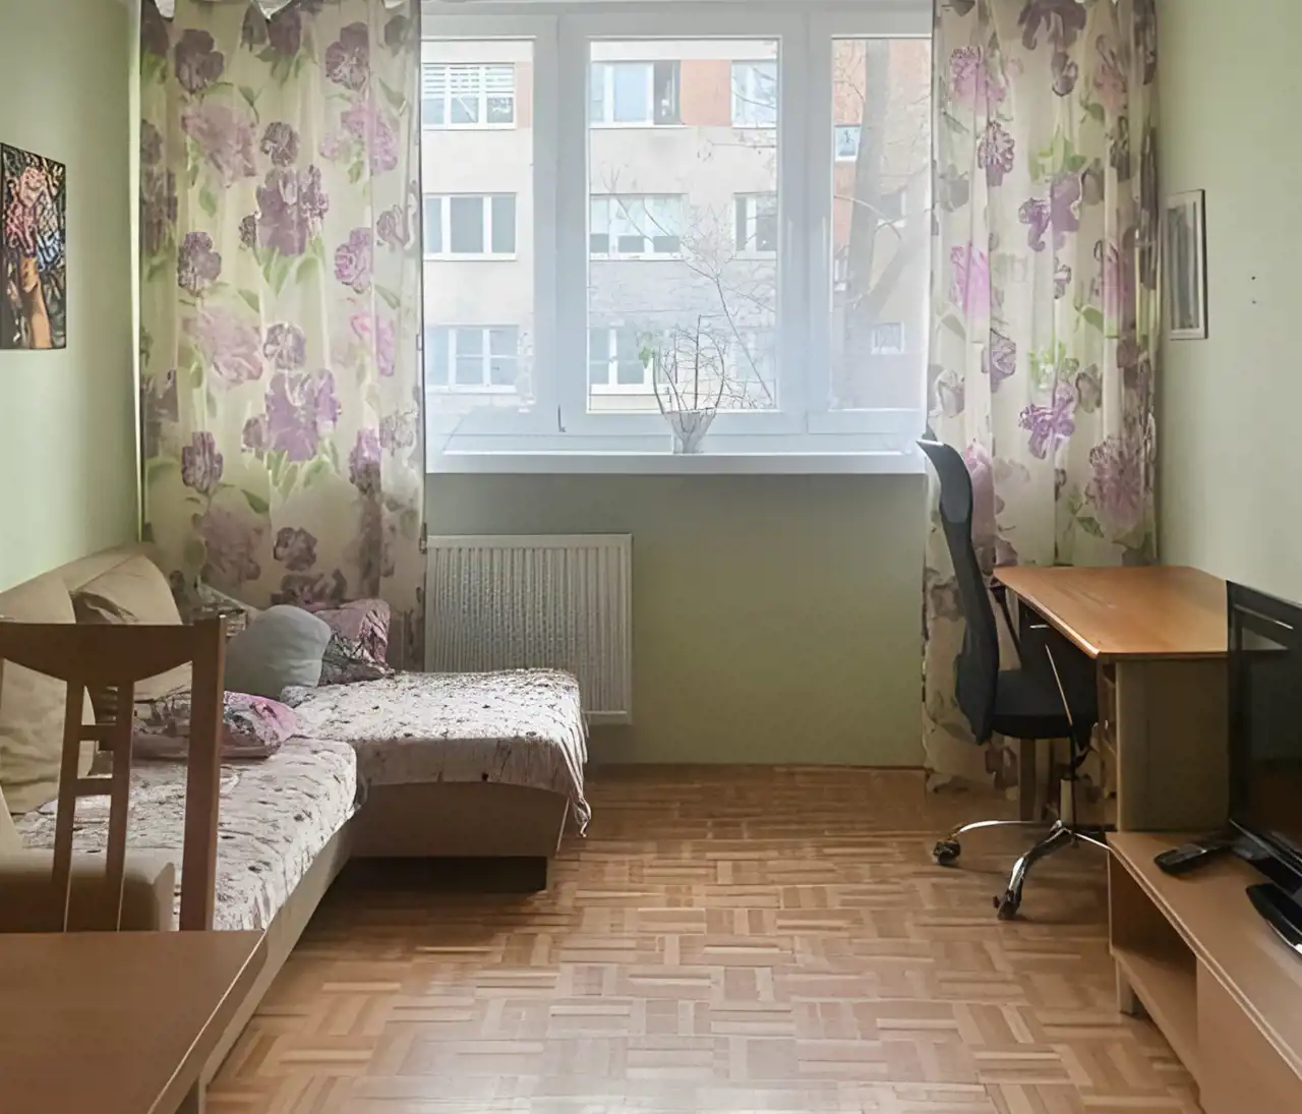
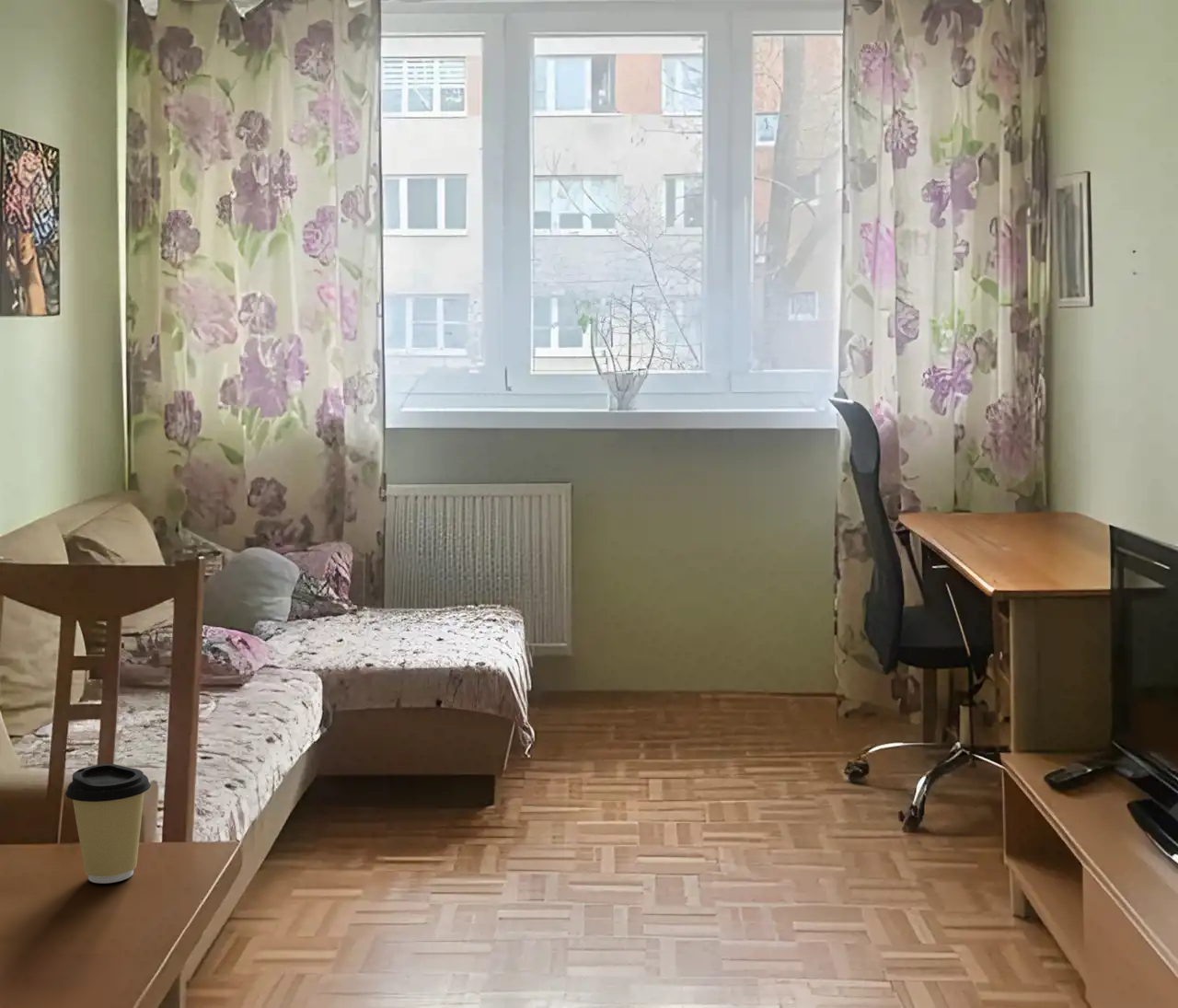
+ coffee cup (109, 823)
